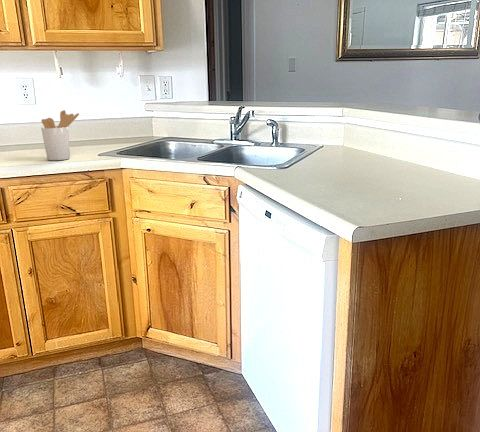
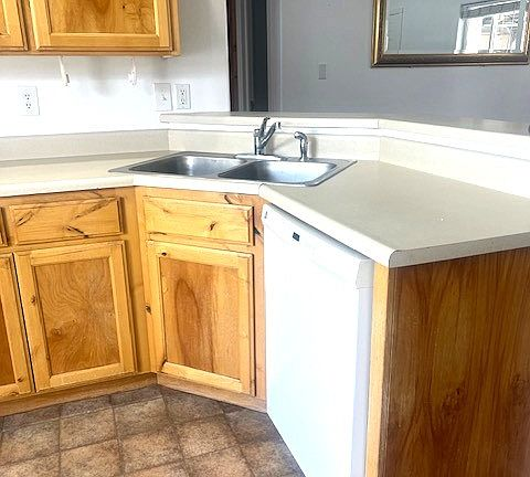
- utensil holder (61, 135)
